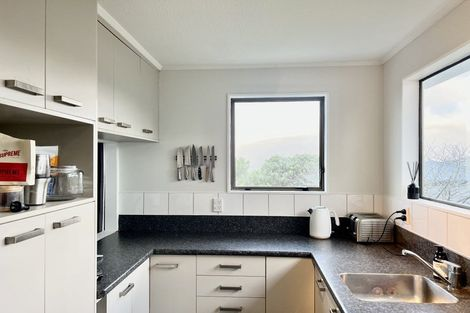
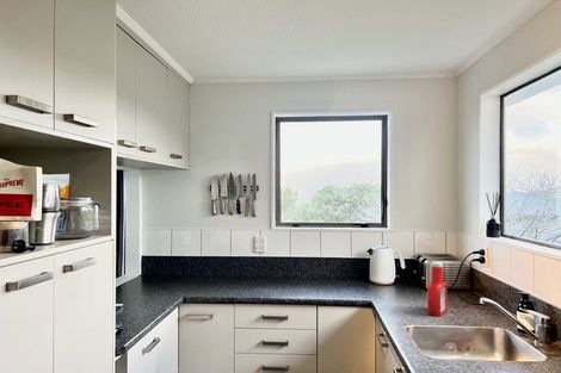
+ soap bottle (437, 287)
